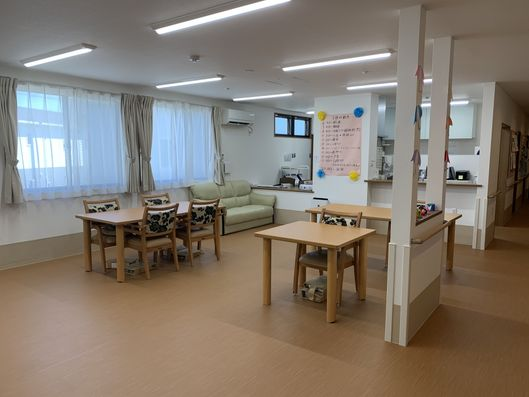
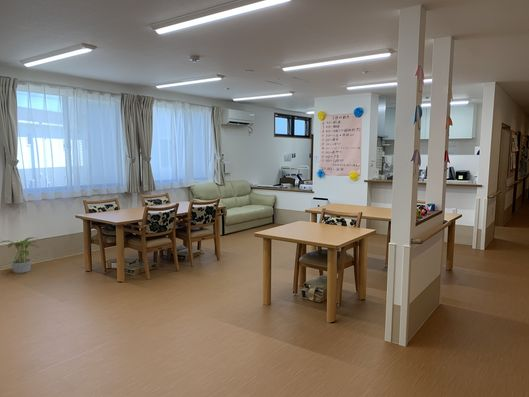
+ potted plant (21, 254)
